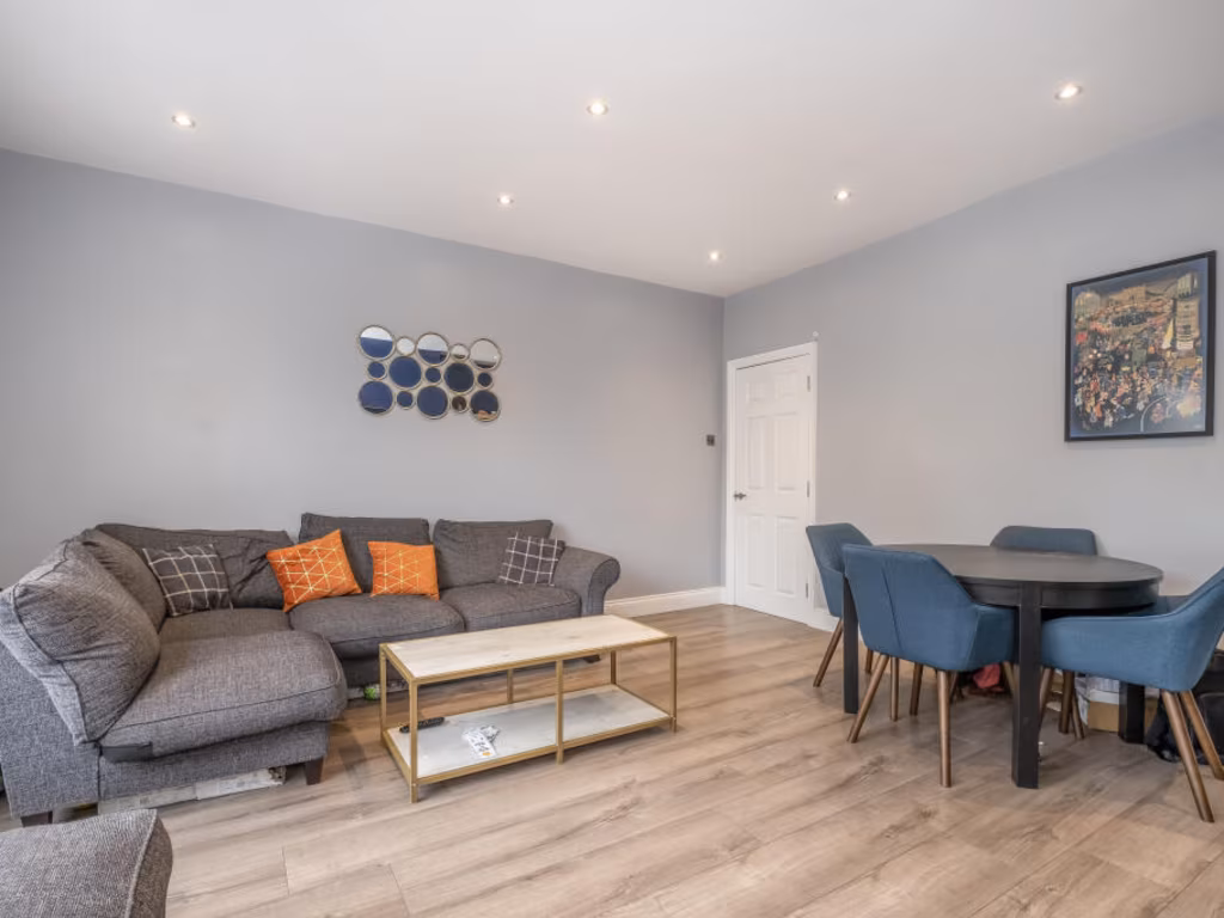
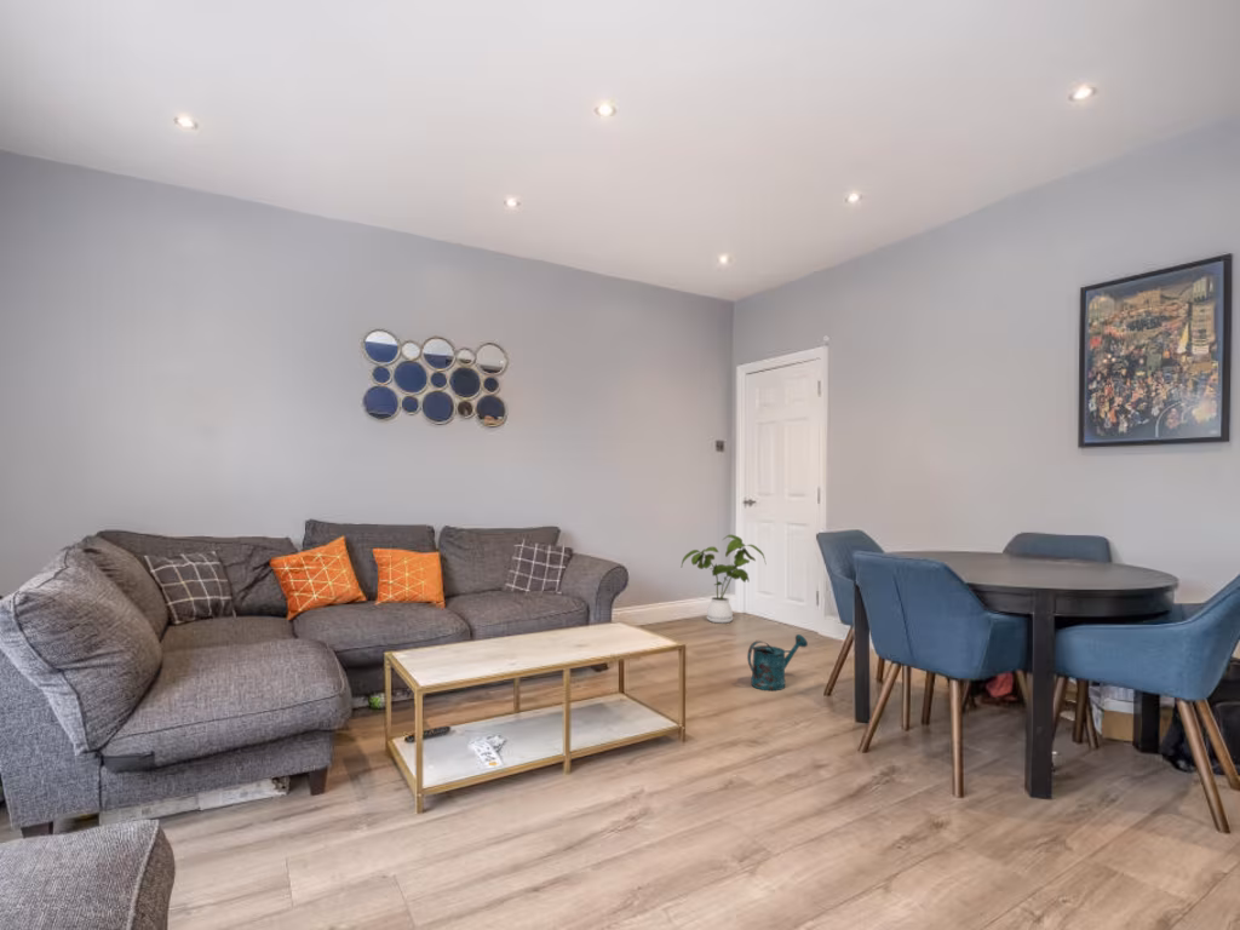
+ house plant (733, 578)
+ watering can (776, 660)
